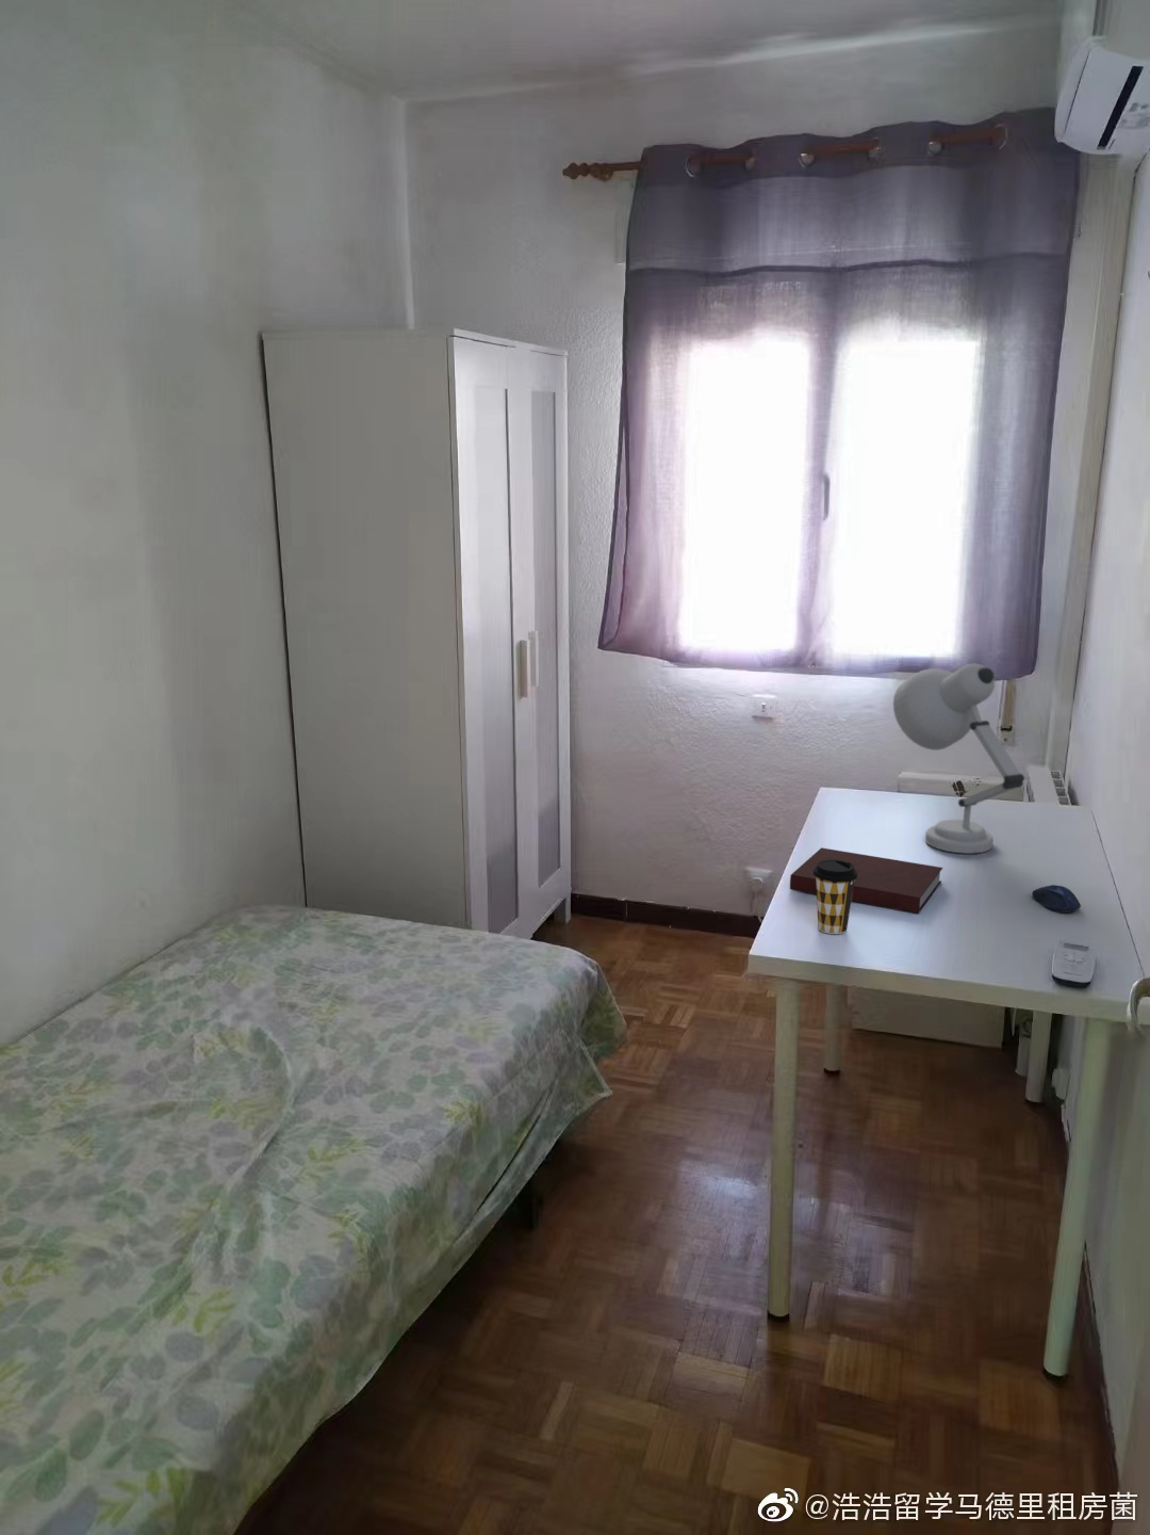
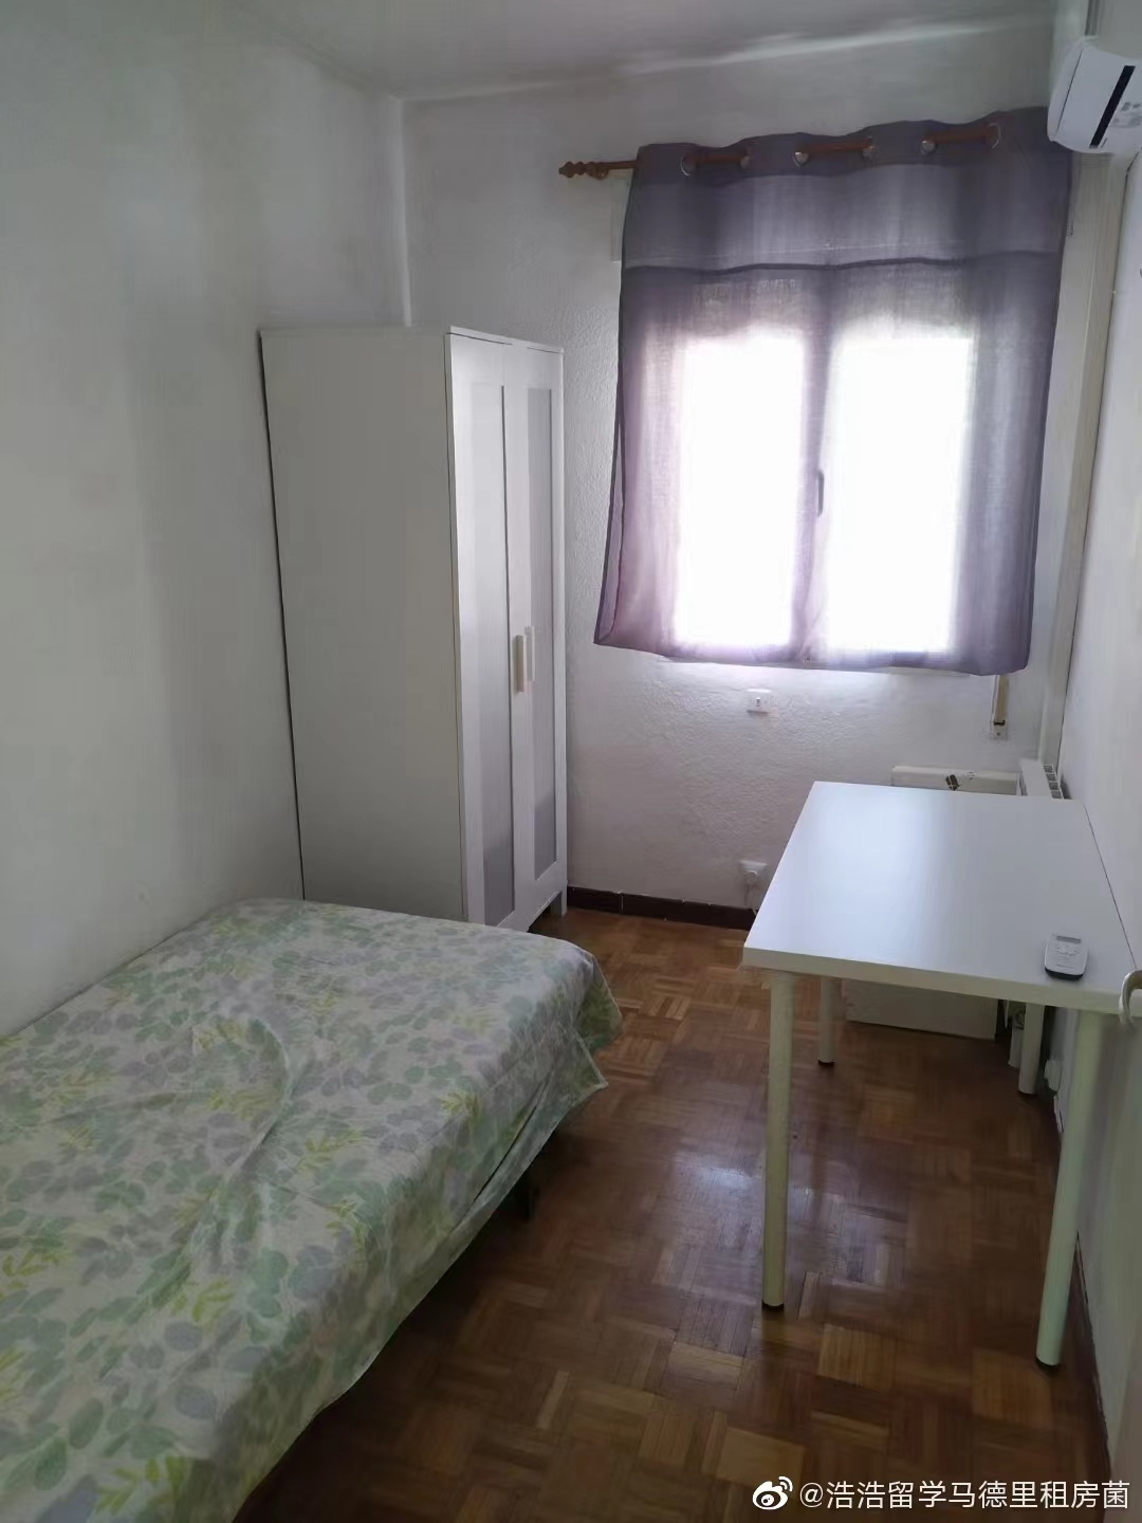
- notebook (867, 879)
- coffee cup (834, 897)
- computer mouse (1057, 894)
- desk lamp (949, 745)
